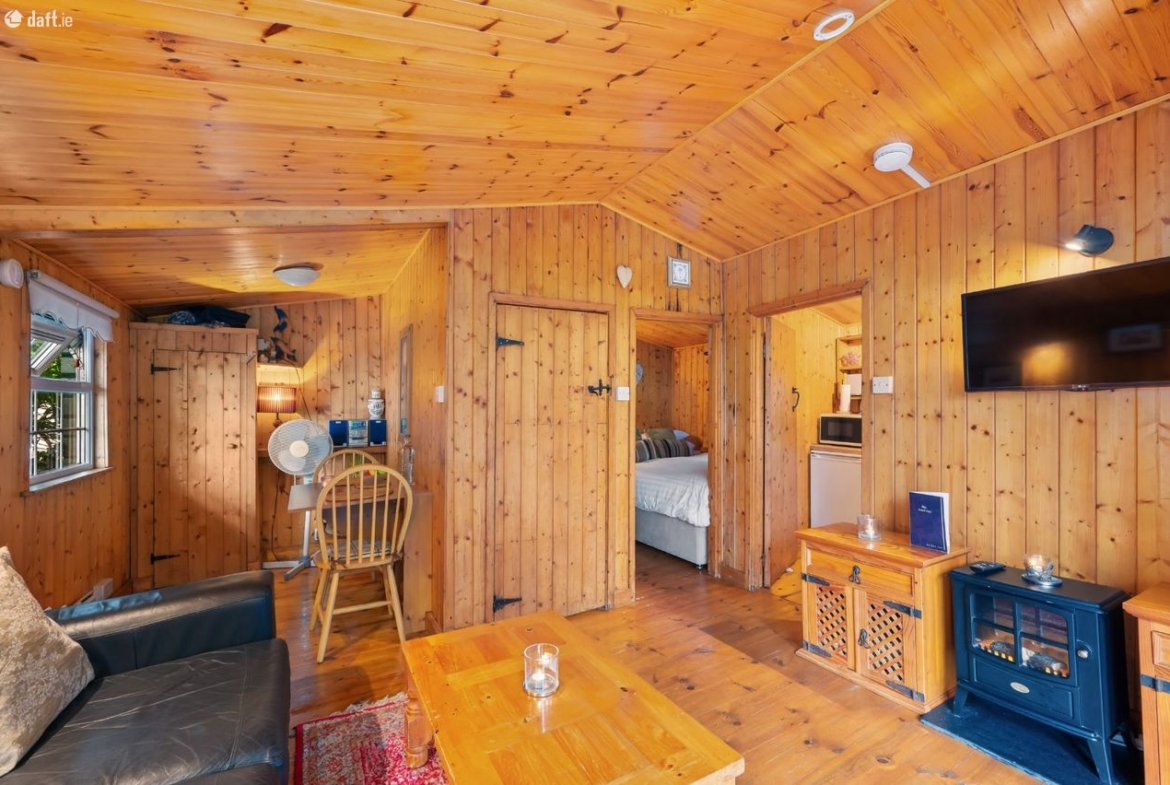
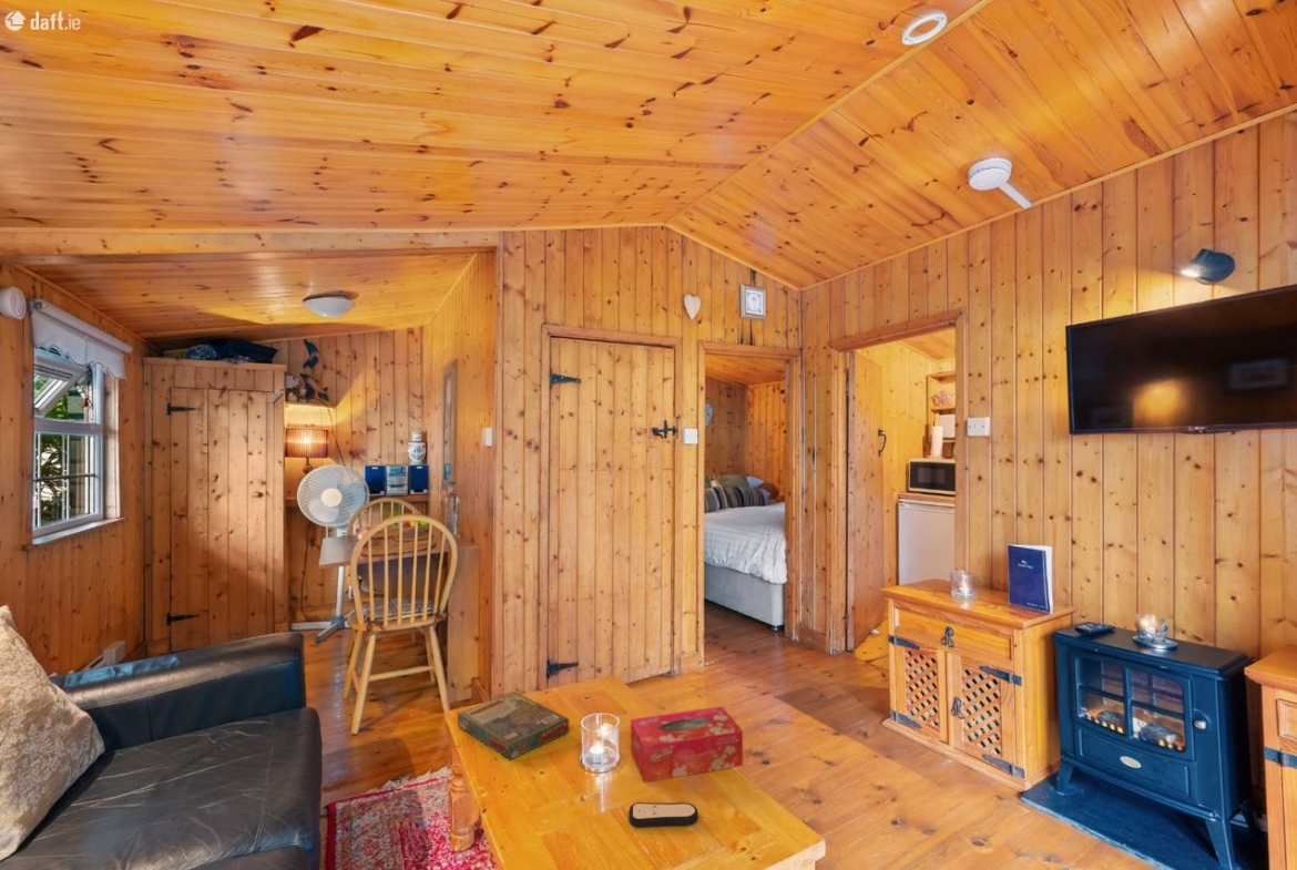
+ tissue box (685, 741)
+ remote control (663, 813)
+ board game (512, 721)
